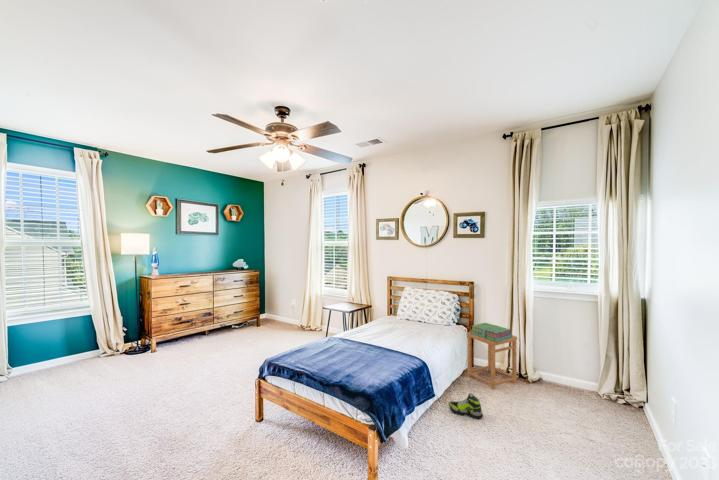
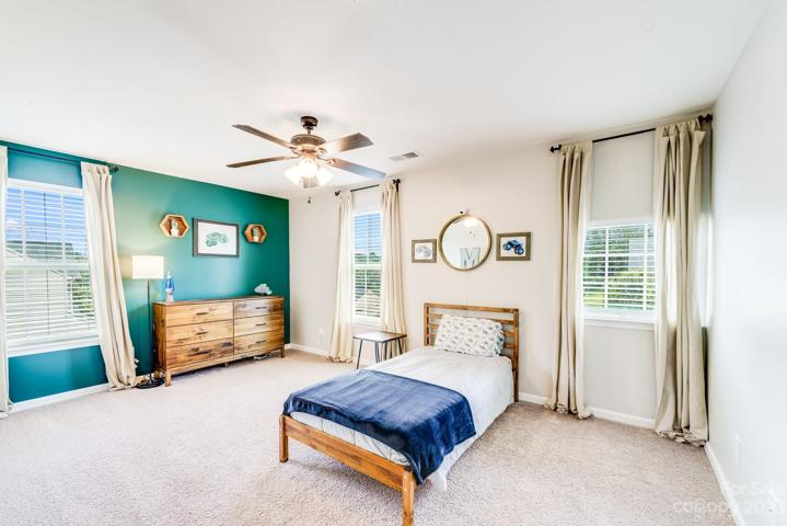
- side table (491, 356)
- shoe (465, 403)
- stack of books (490, 331)
